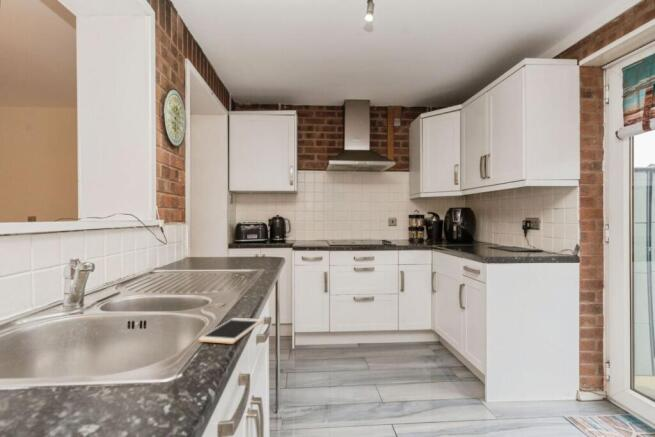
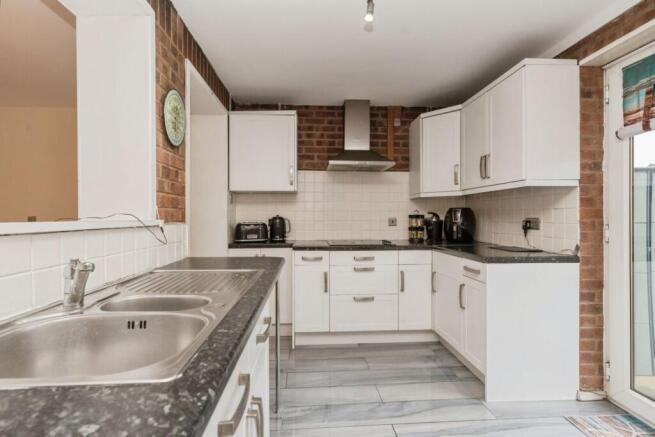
- cell phone (233, 329)
